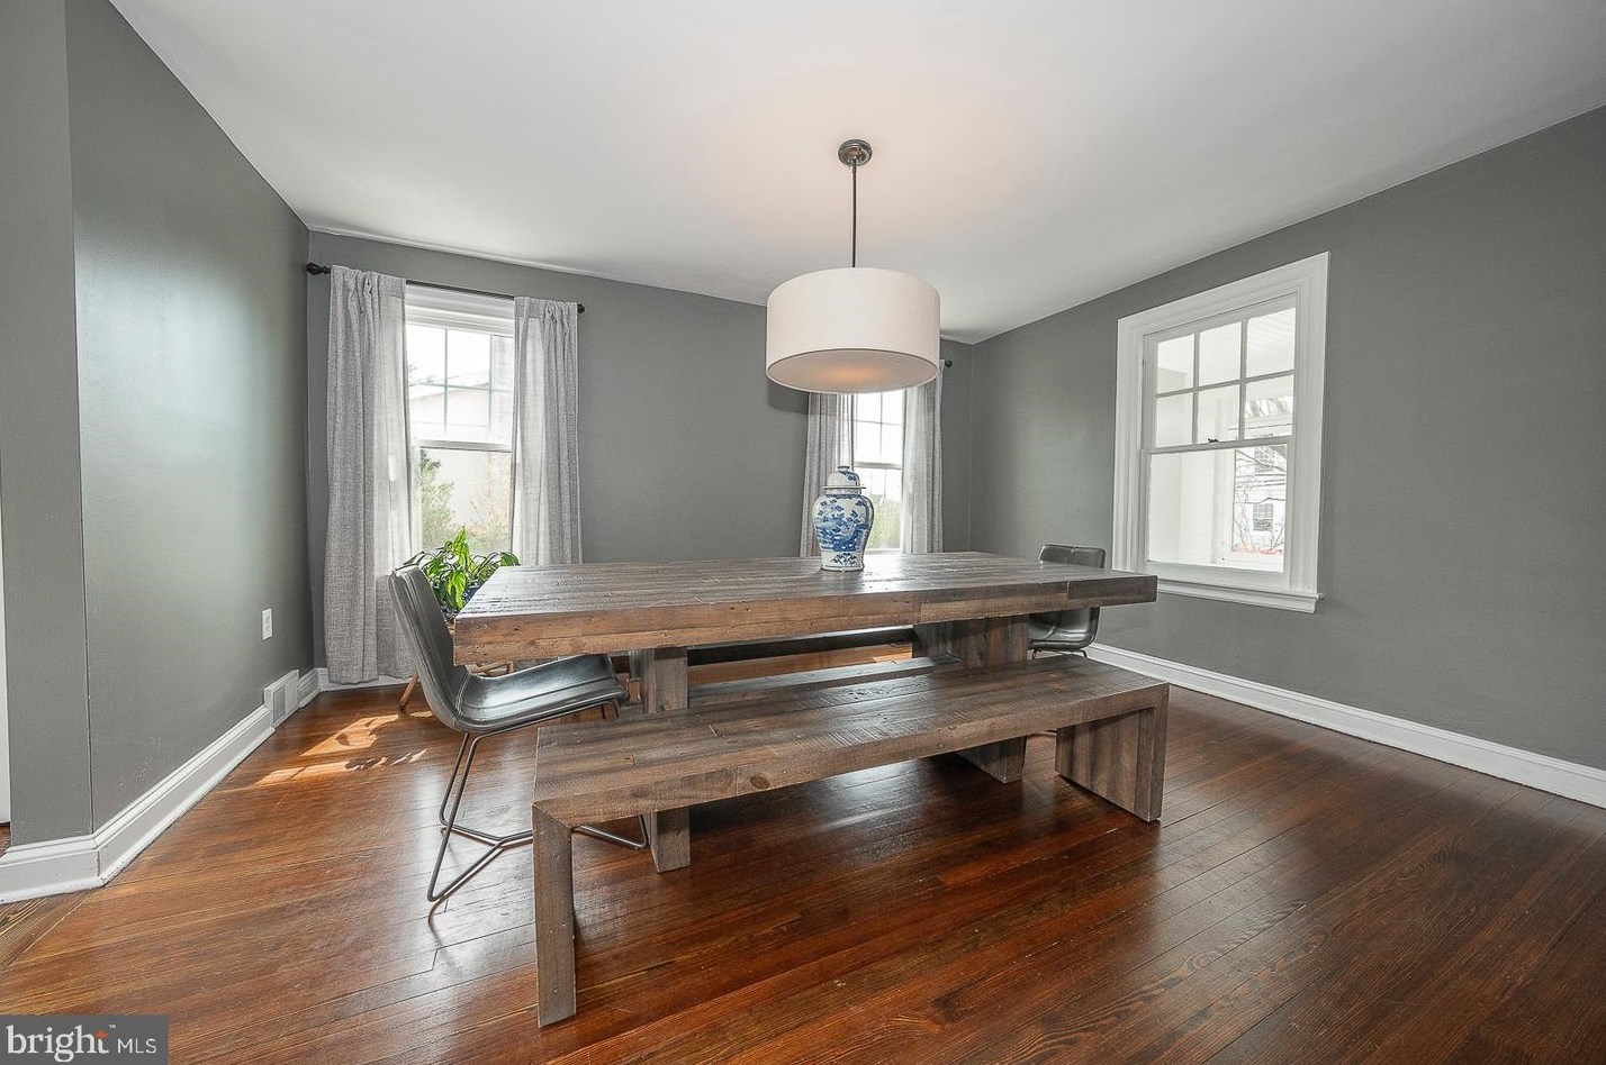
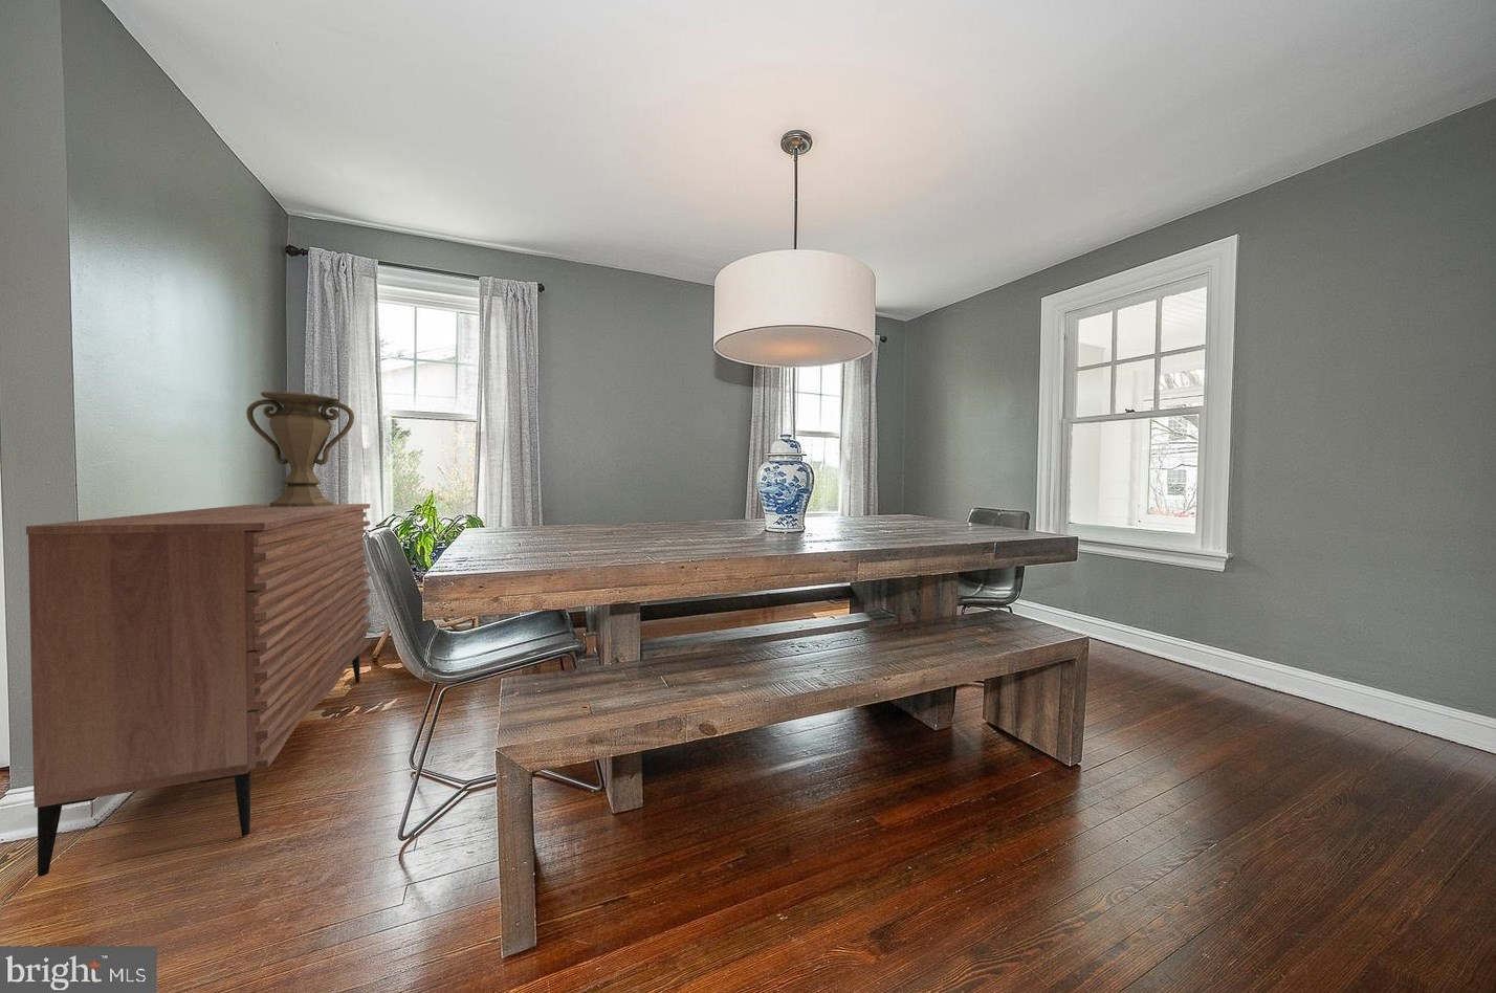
+ vase (301, 450)
+ sideboard (257, 628)
